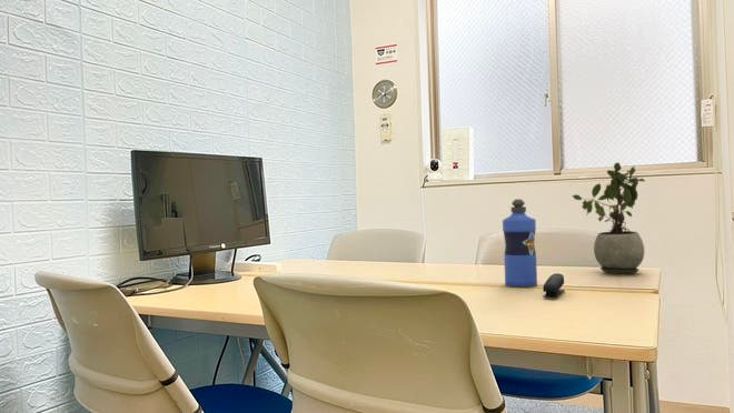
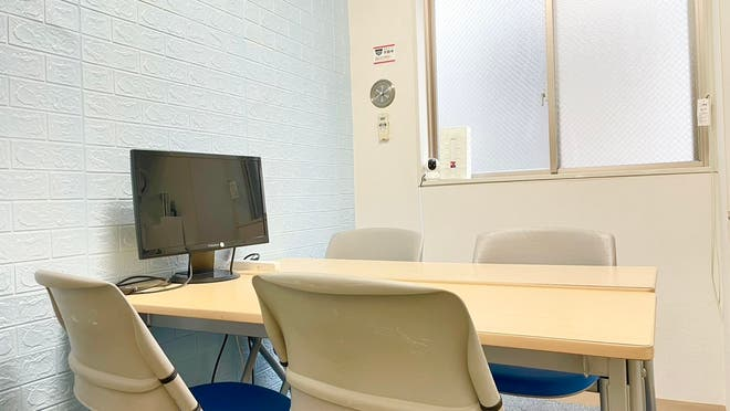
- potted plant (609, 215)
- stapler (554, 285)
- water bottle (519, 241)
